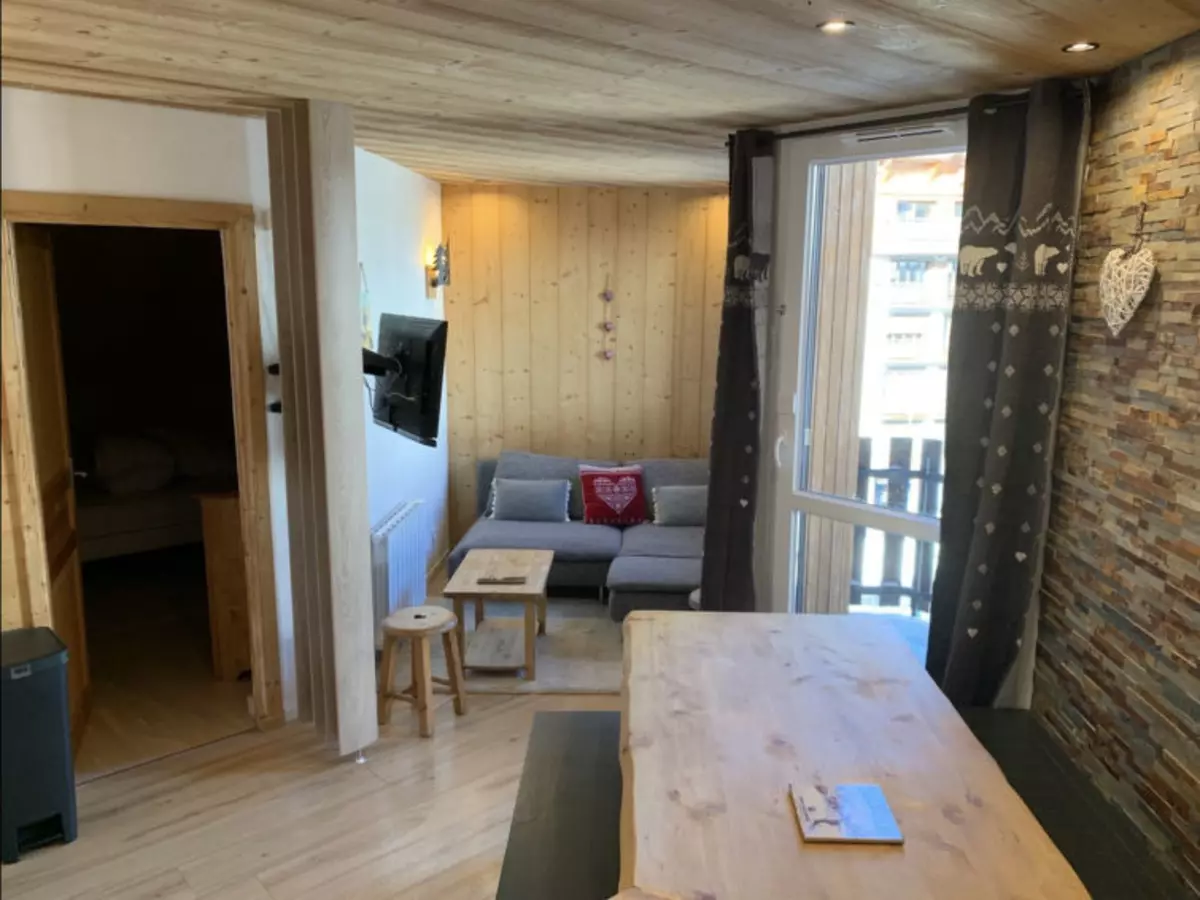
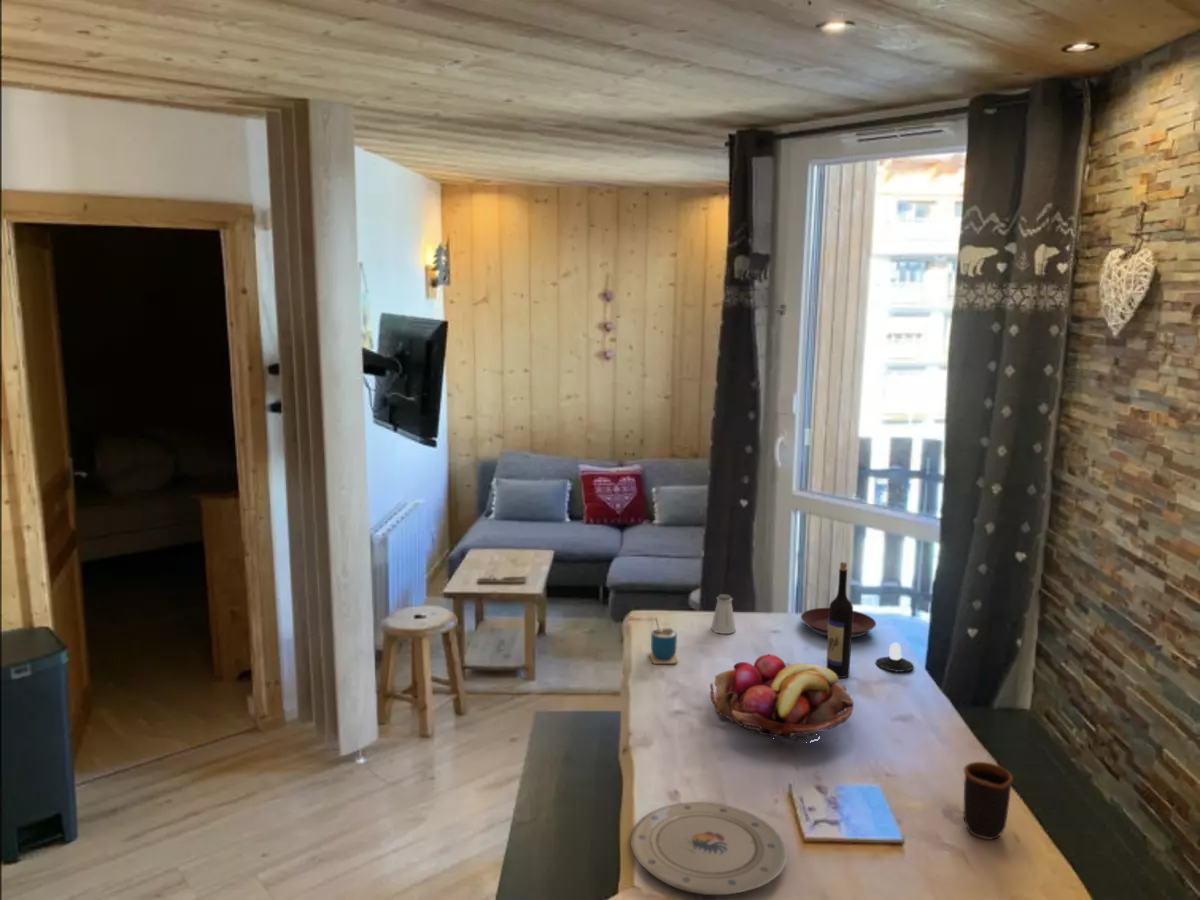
+ candle (895, 654)
+ wine bottle (840, 618)
+ mug (981, 796)
+ cup (664, 637)
+ plate (707, 847)
+ plate (828, 620)
+ fruit basket (781, 693)
+ saltshaker (724, 612)
